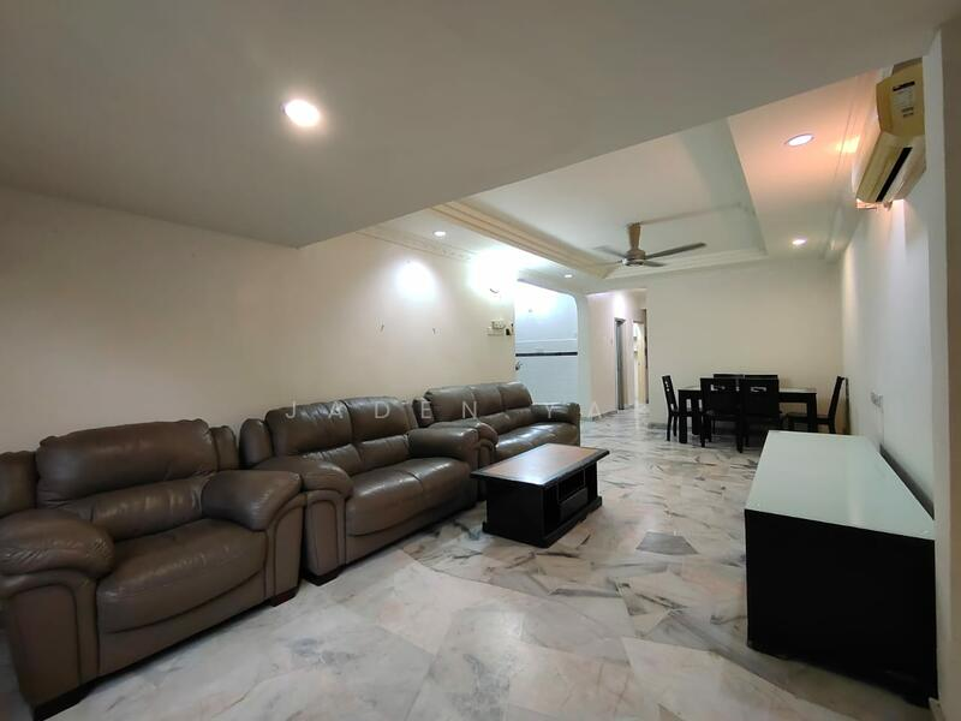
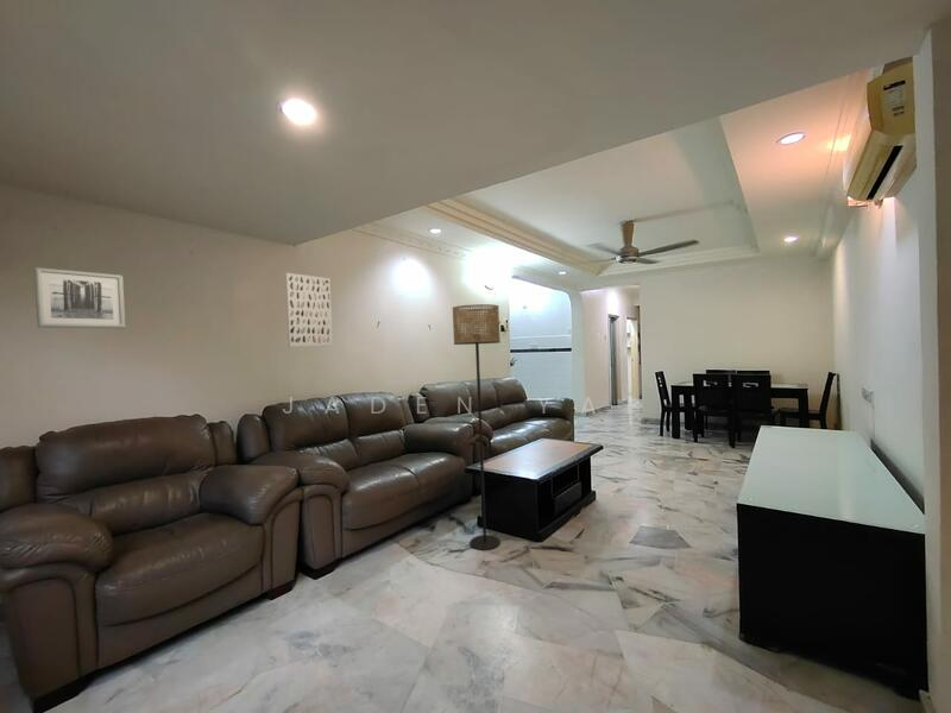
+ wall art (309, 310)
+ wall art (82, 299)
+ floor lamp (480, 425)
